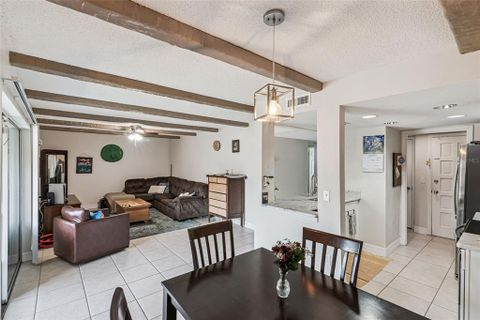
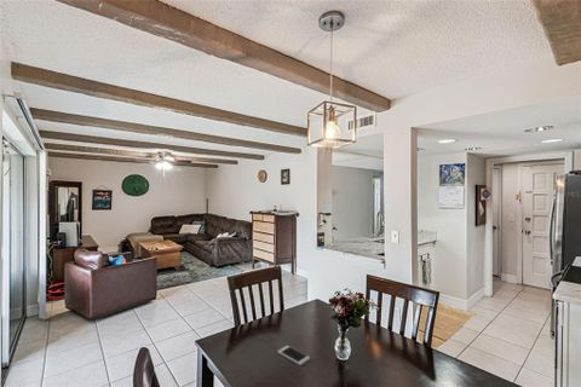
+ smartphone (293, 354)
